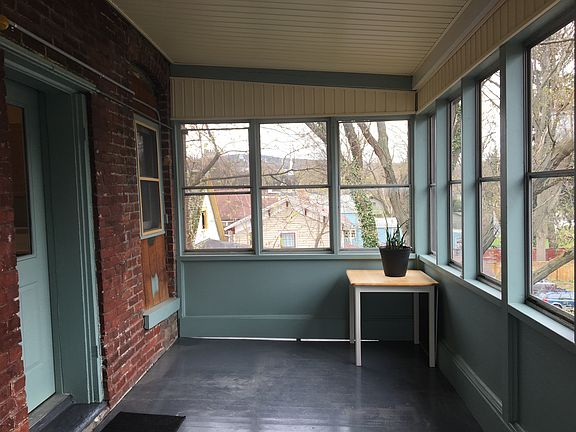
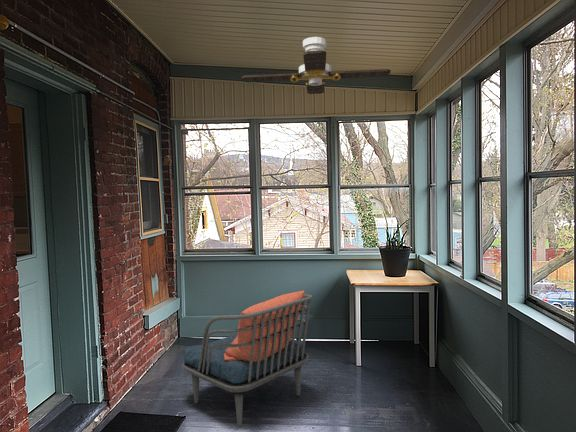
+ ceiling fan (314, 62)
+ armchair (249, 345)
